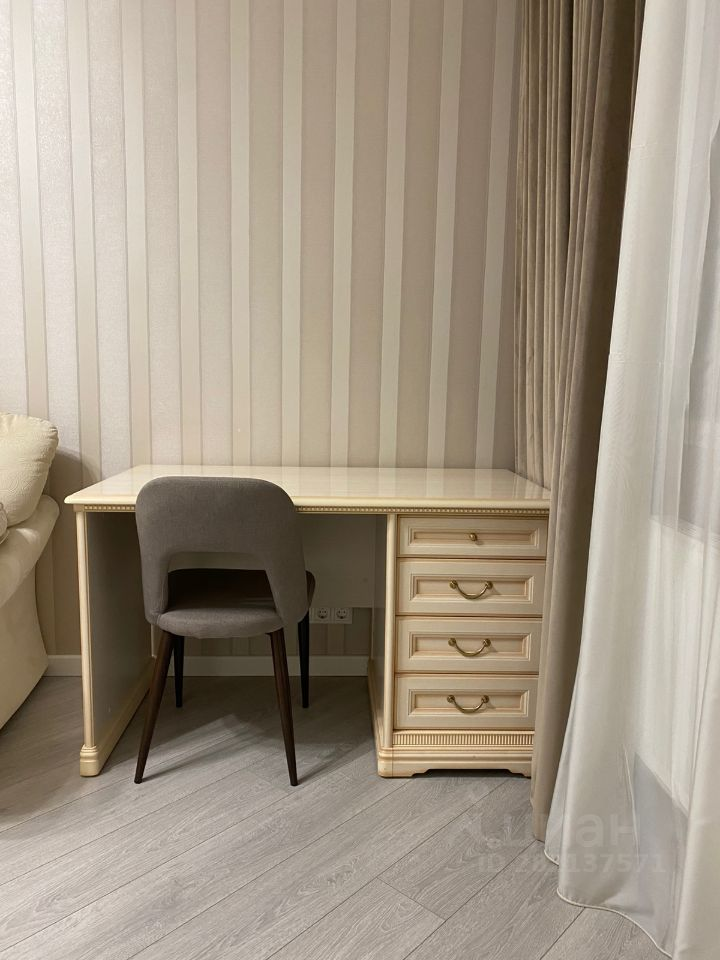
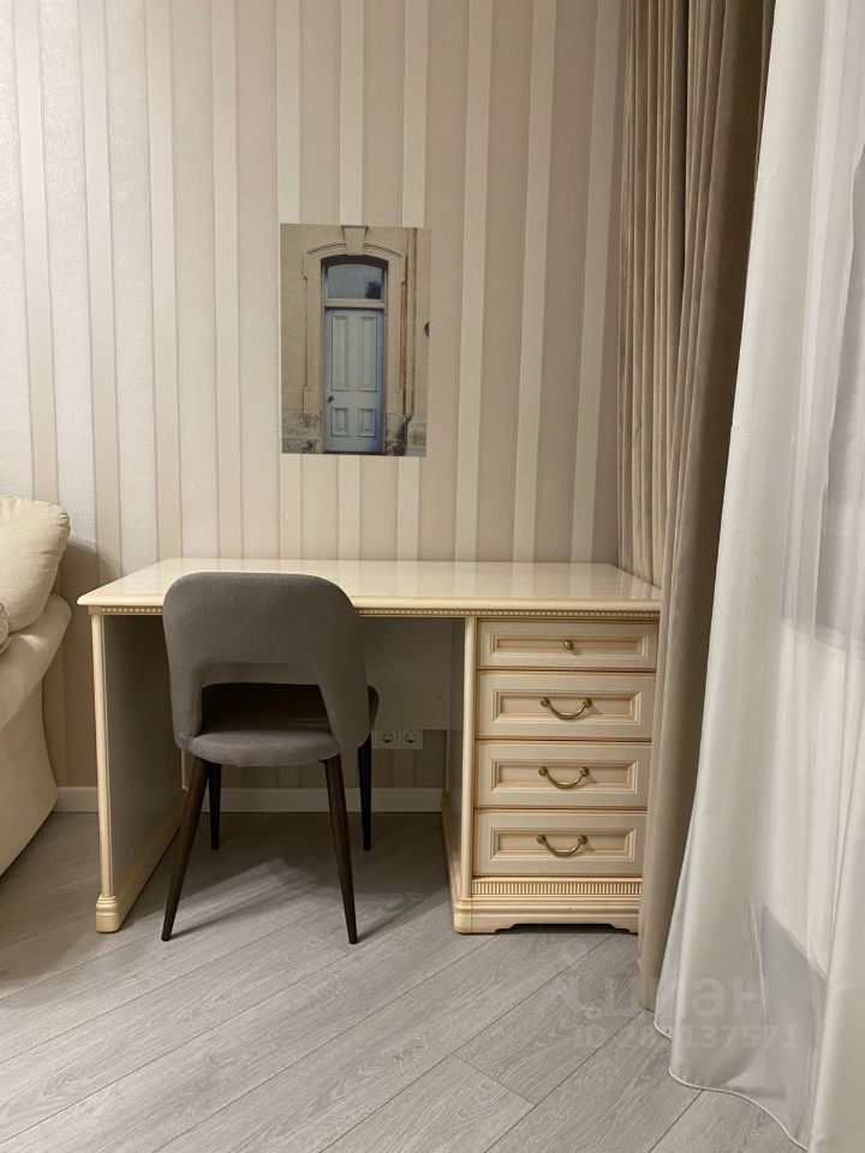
+ wall art (354, 343)
